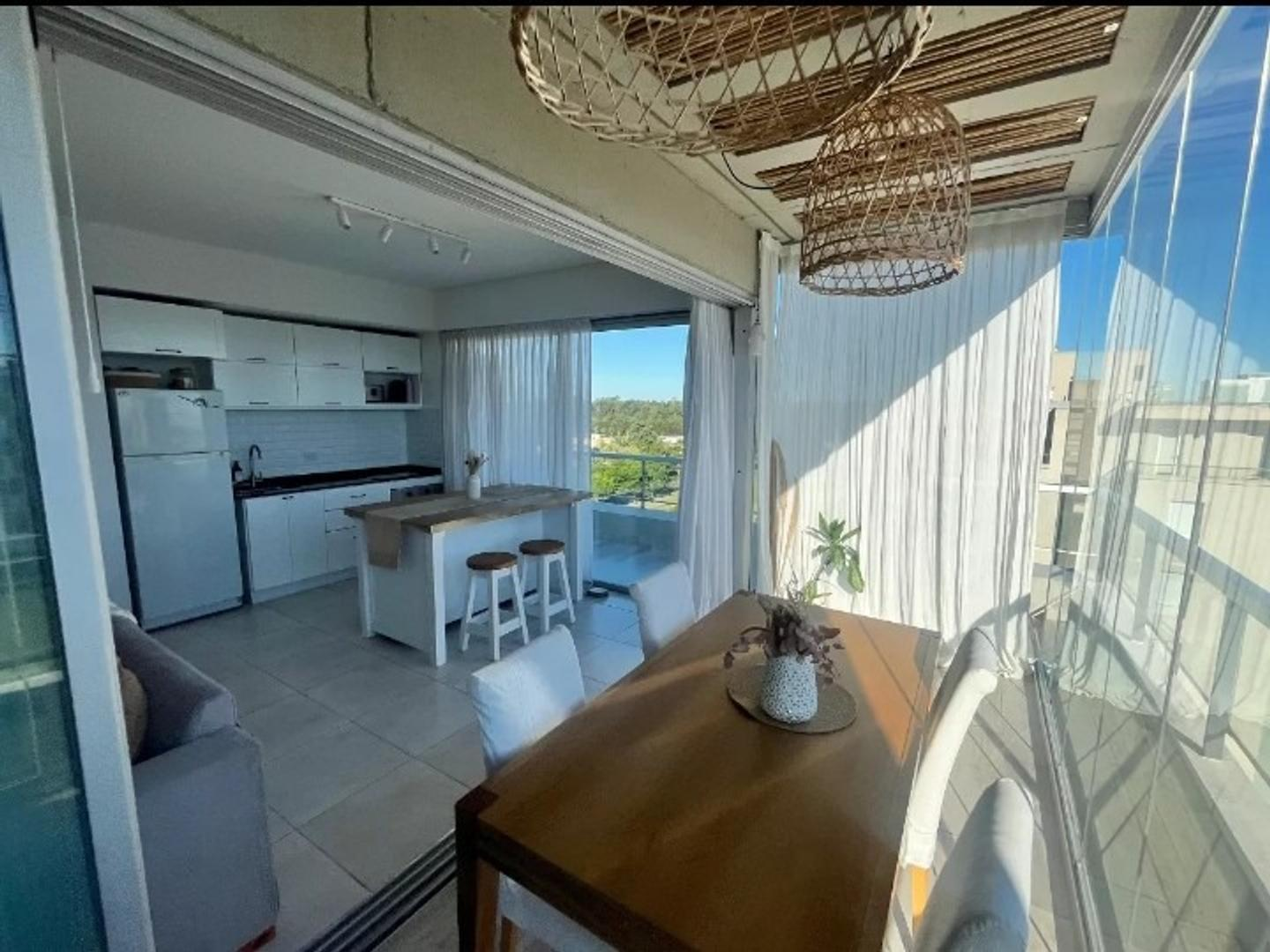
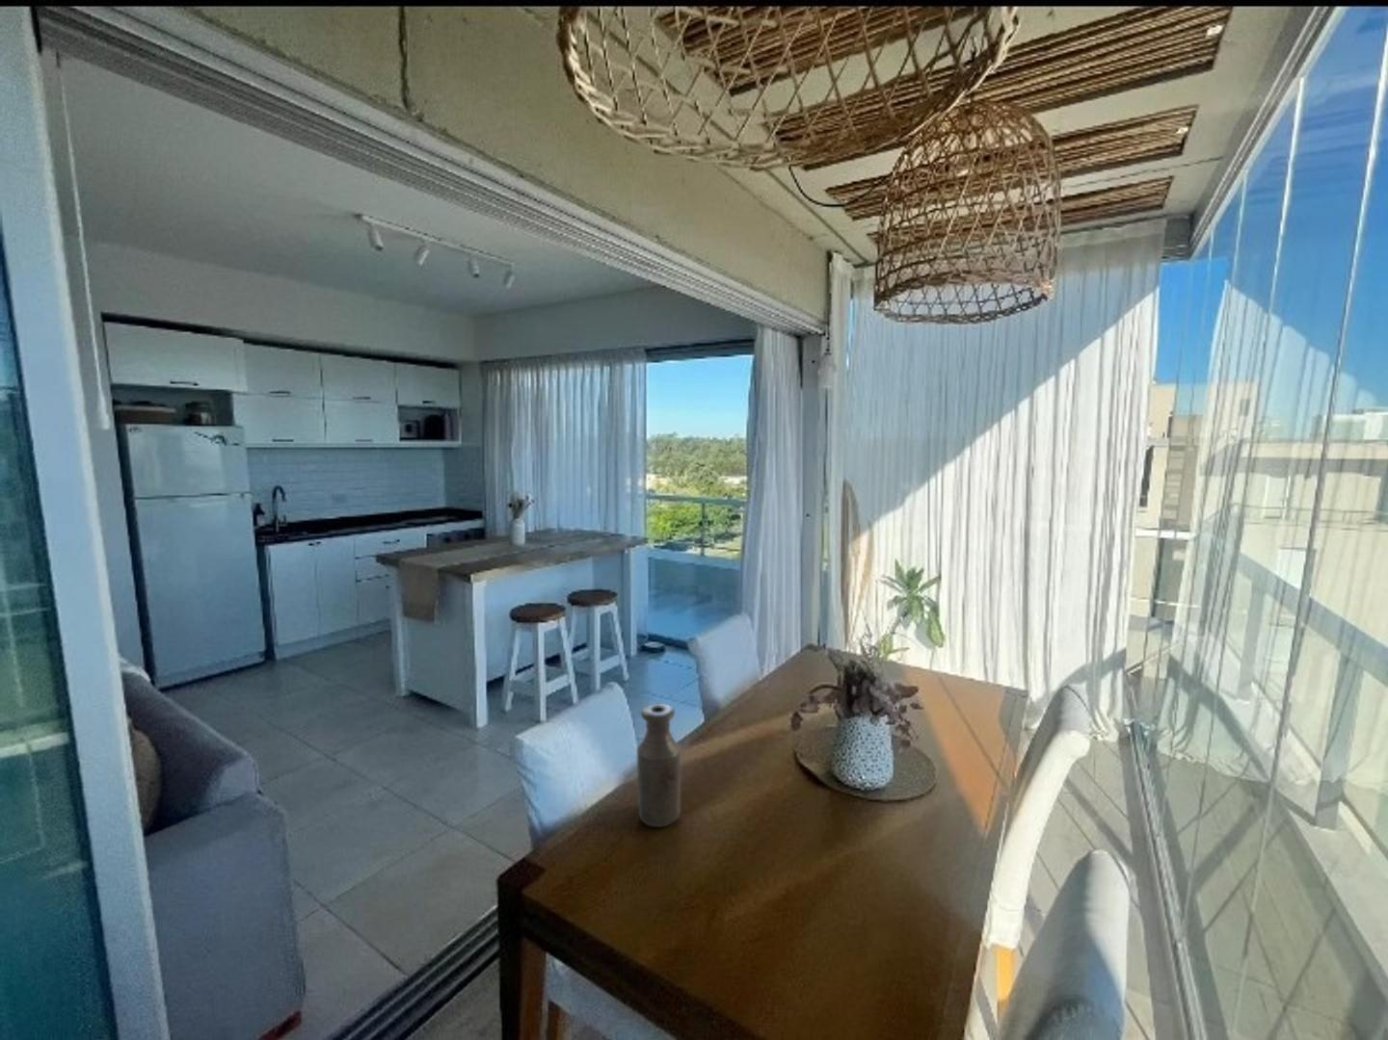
+ bottle (658, 763)
